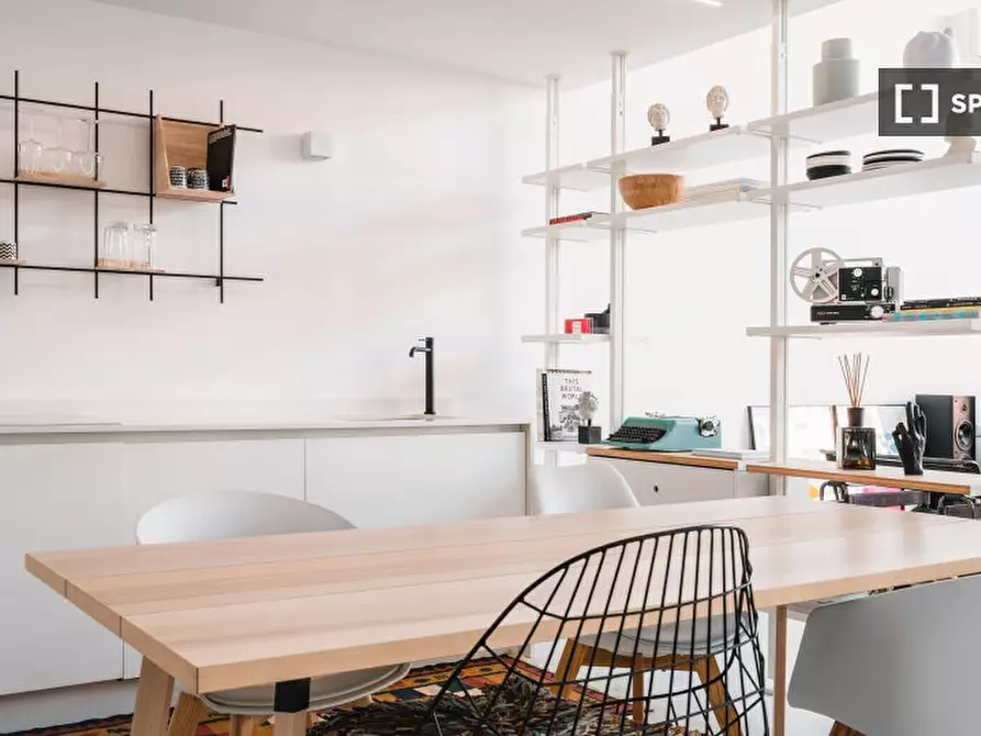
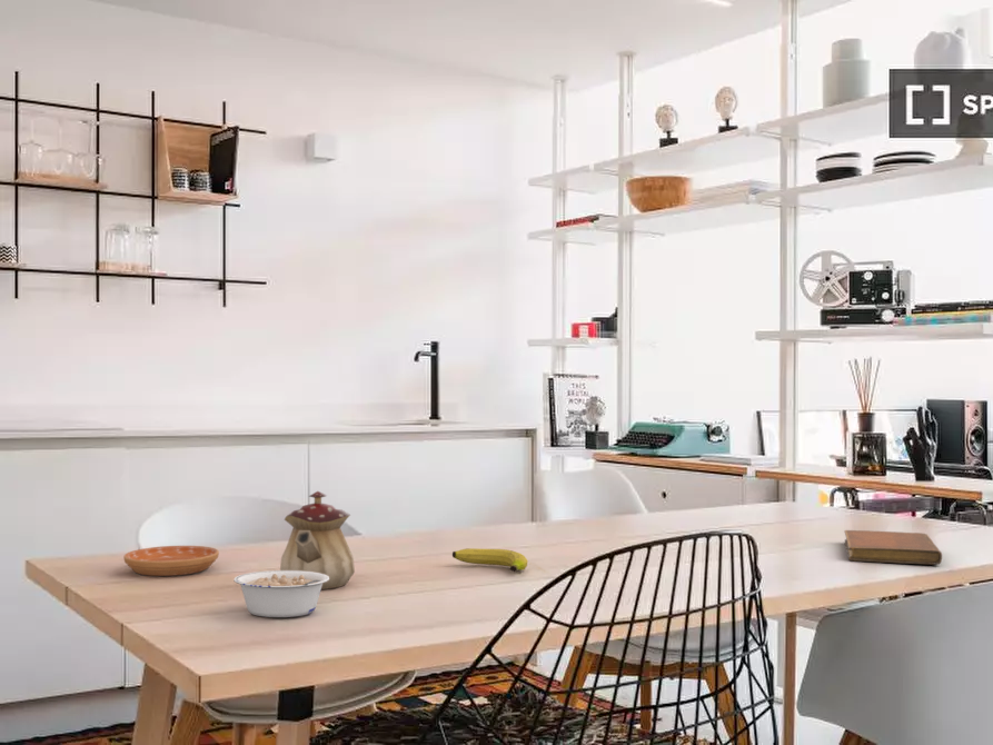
+ teapot (318, 536)
+ legume (285, 590)
+ fruit (494, 560)
+ saucer (171, 560)
+ notebook (890, 546)
